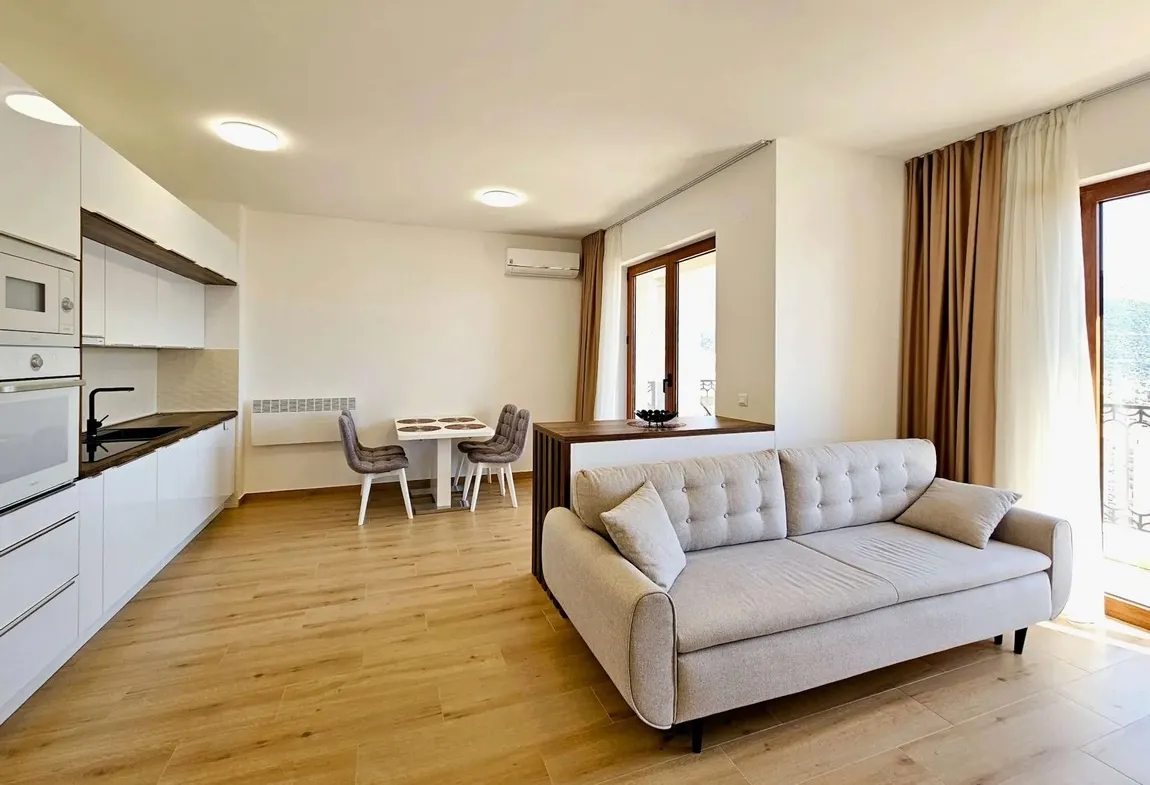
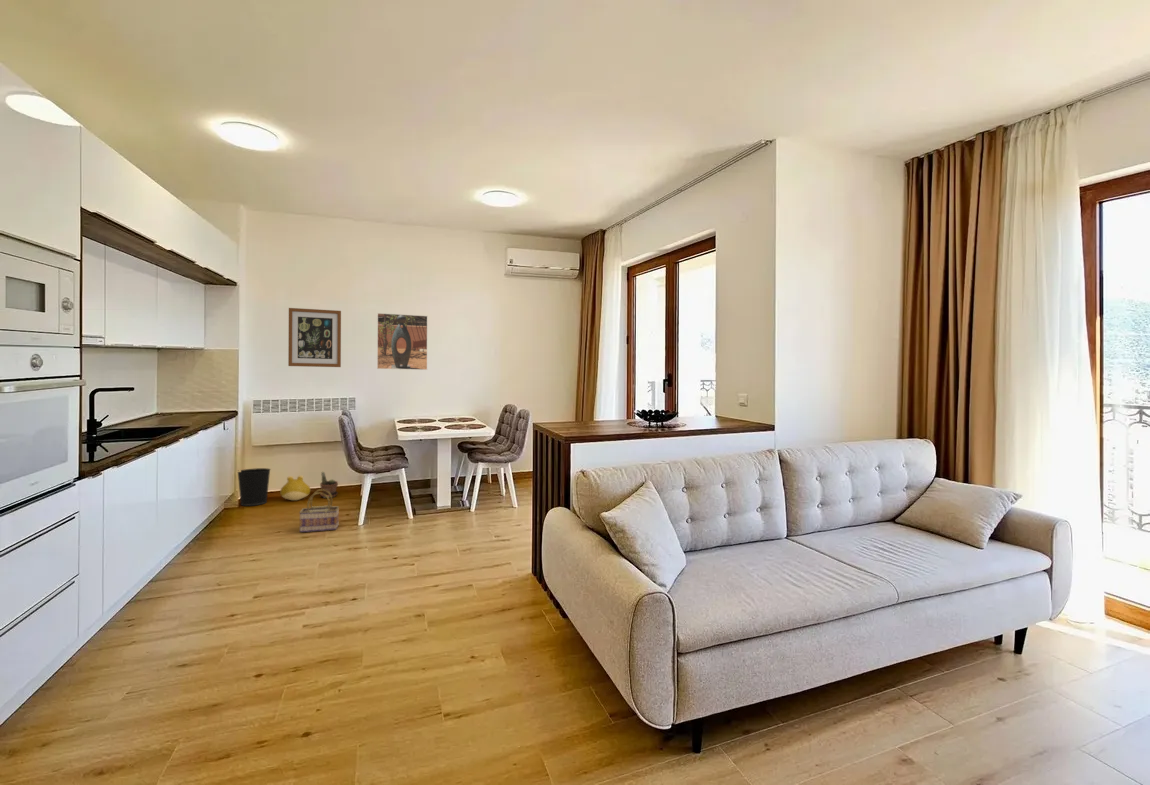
+ potted plant (329, 483)
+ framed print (402, 342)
+ wall art (315, 338)
+ wastebasket (254, 486)
+ basket (319, 509)
+ plush toy (295, 487)
